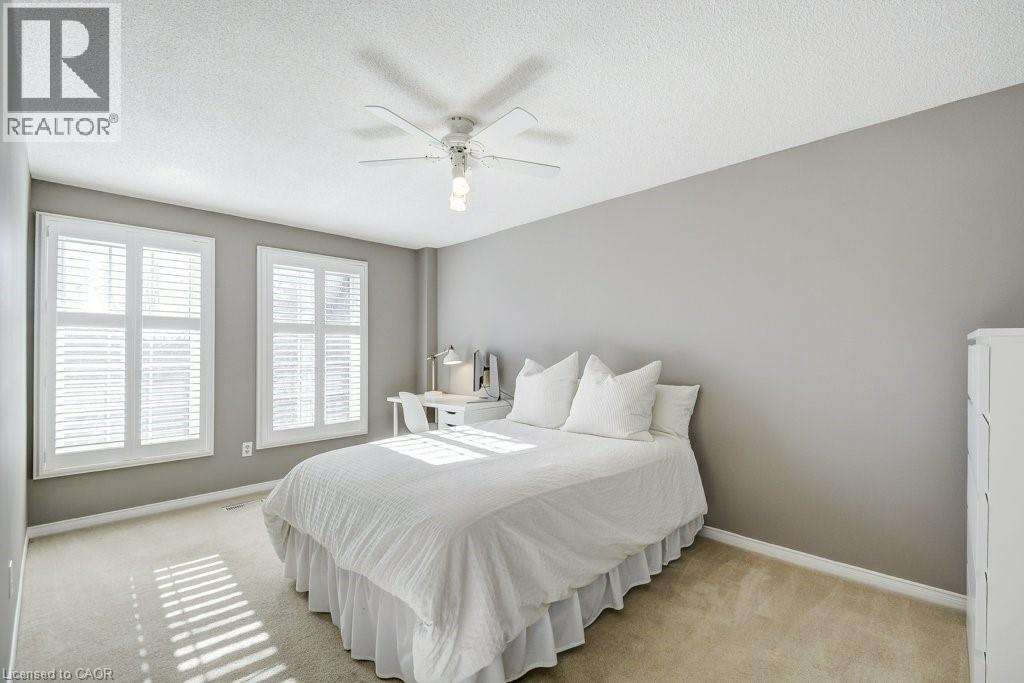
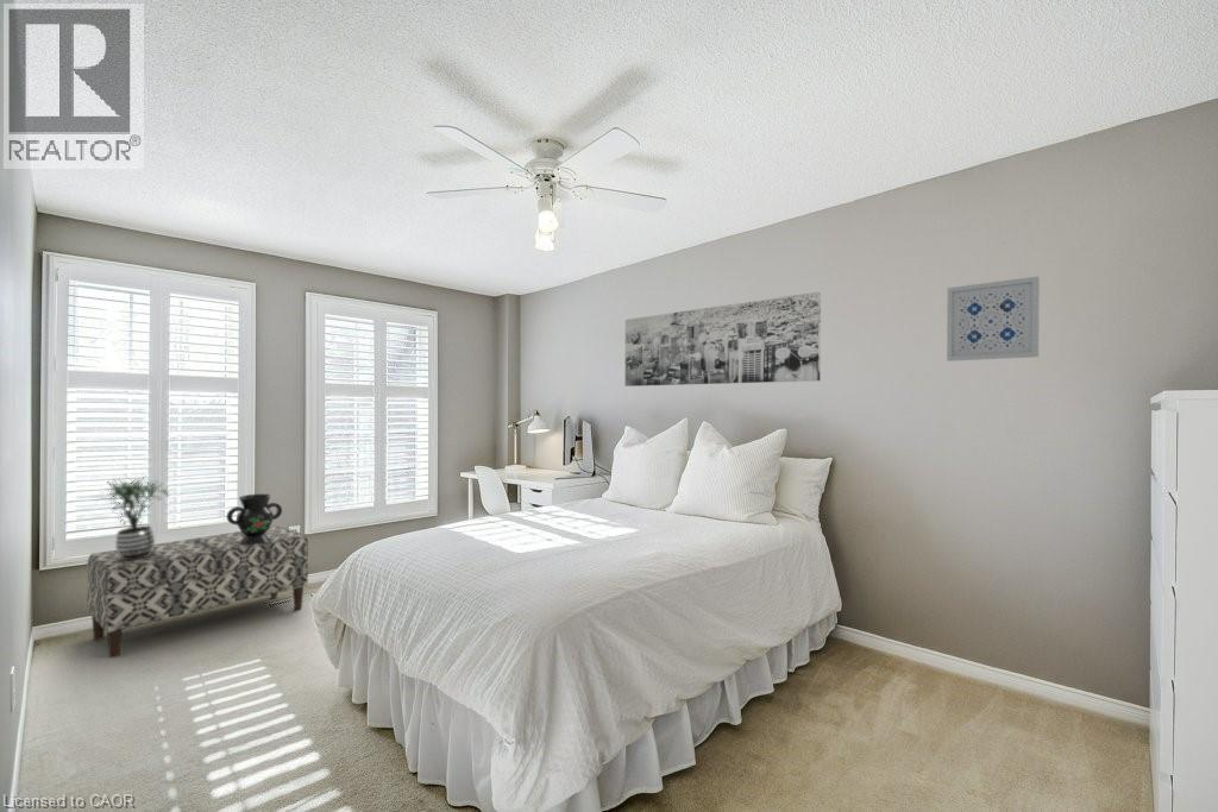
+ bench (205, 583)
+ decorative vase (255, 518)
+ wall art (991, 320)
+ potted plant (139, 516)
+ wall art (709, 346)
